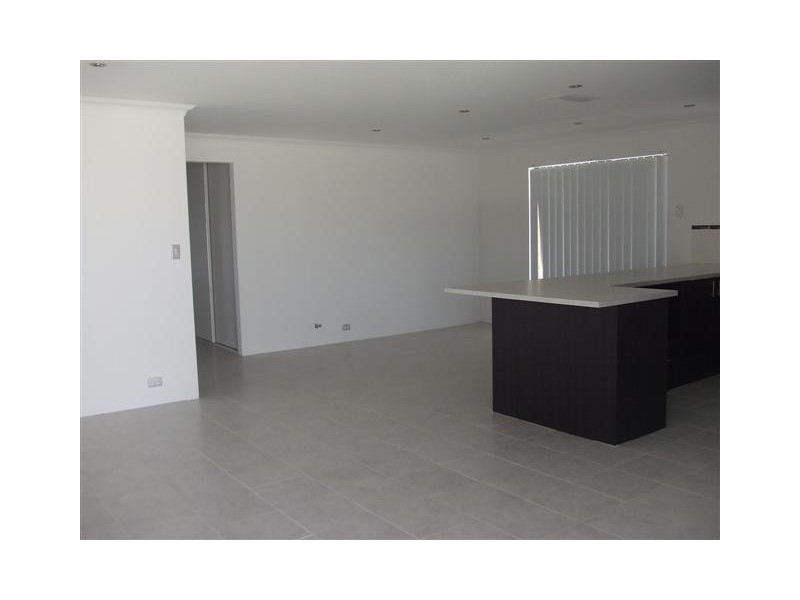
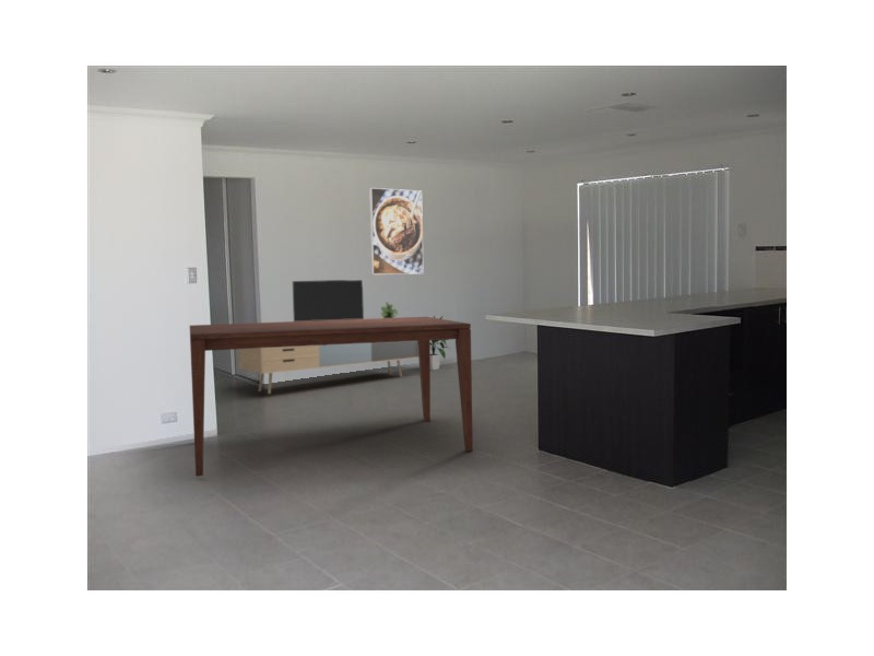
+ media console (331, 344)
+ dining table (326, 344)
+ indoor plant (433, 342)
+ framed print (397, 232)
